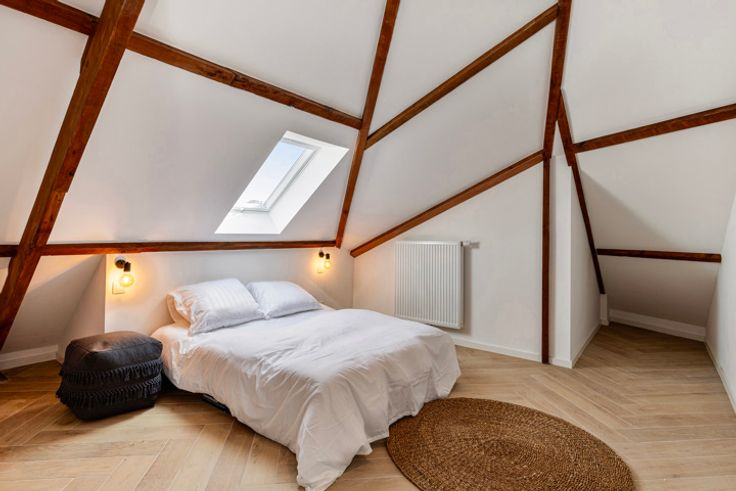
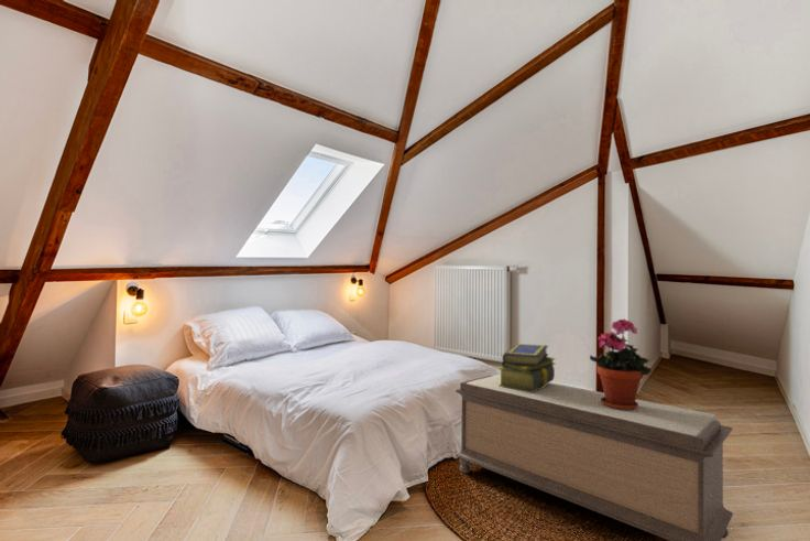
+ stack of books (527, 366)
+ bench (574, 447)
+ potted plant (619, 360)
